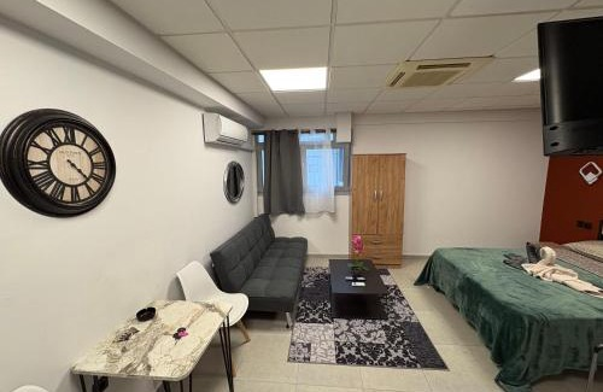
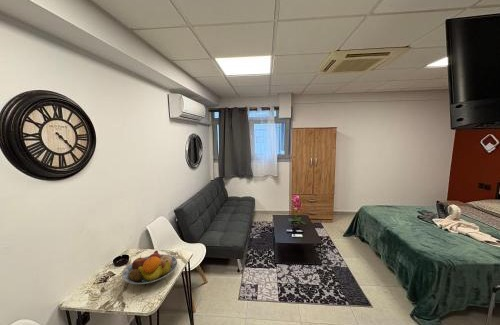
+ fruit bowl (151, 265)
